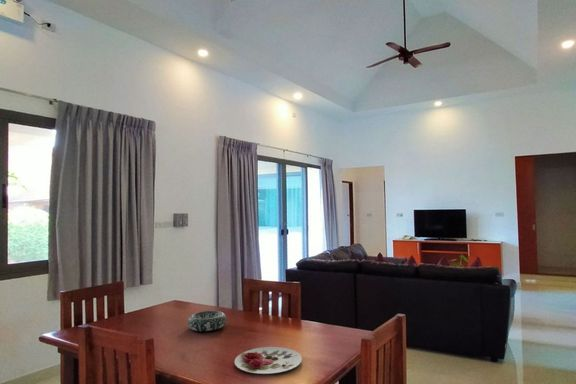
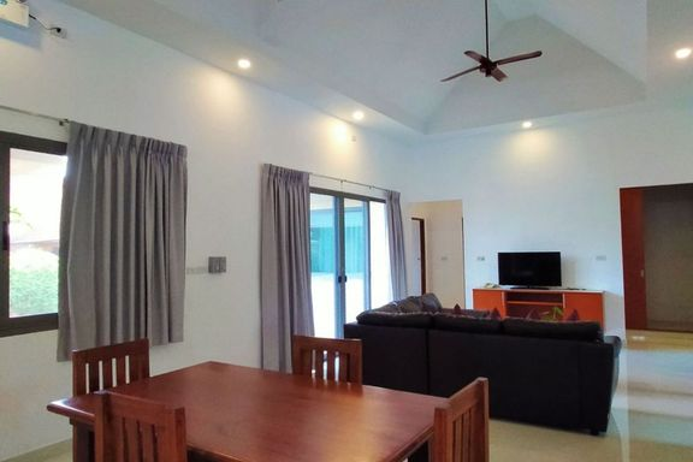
- decorative bowl (207, 320)
- plate (268, 358)
